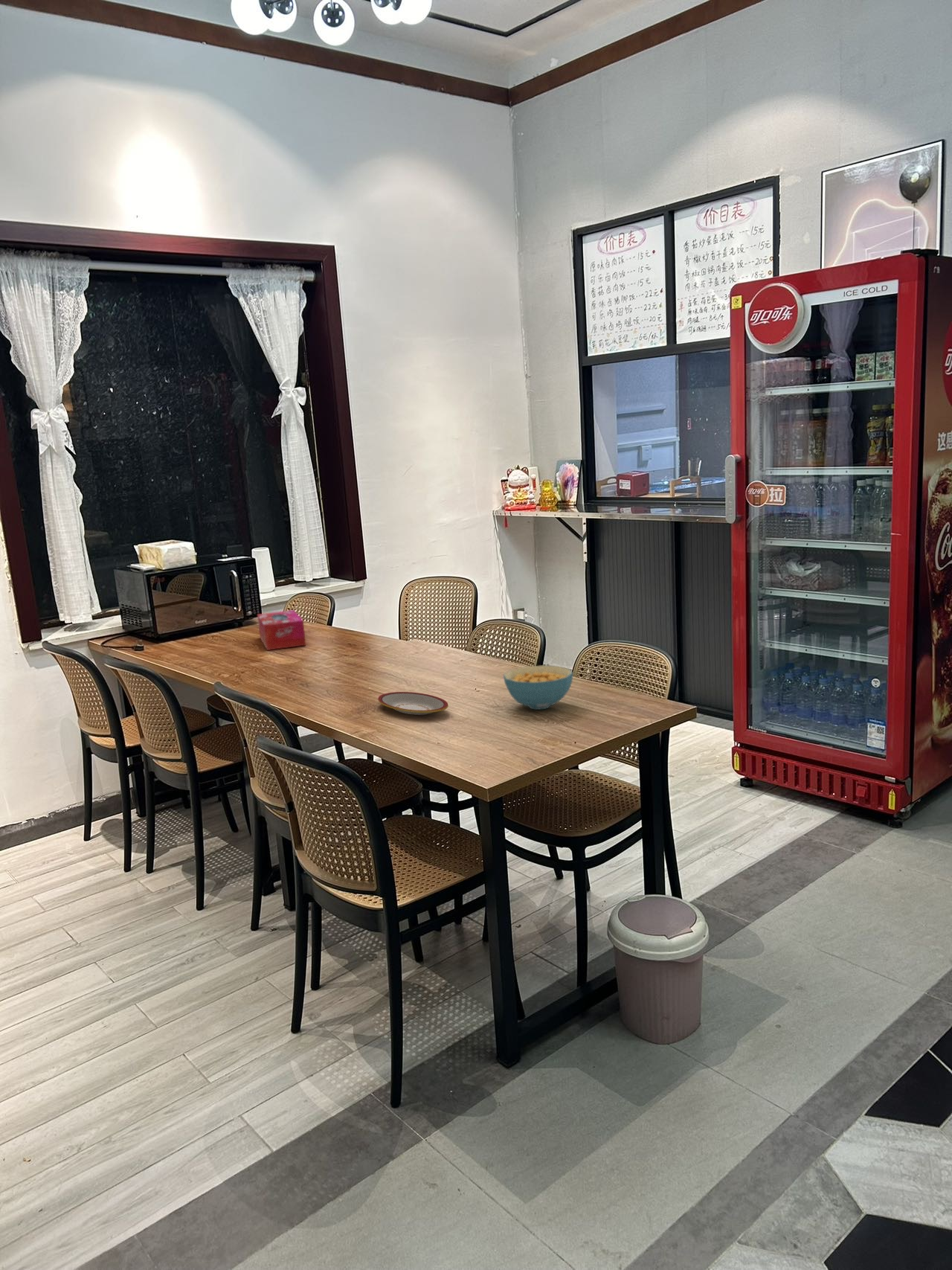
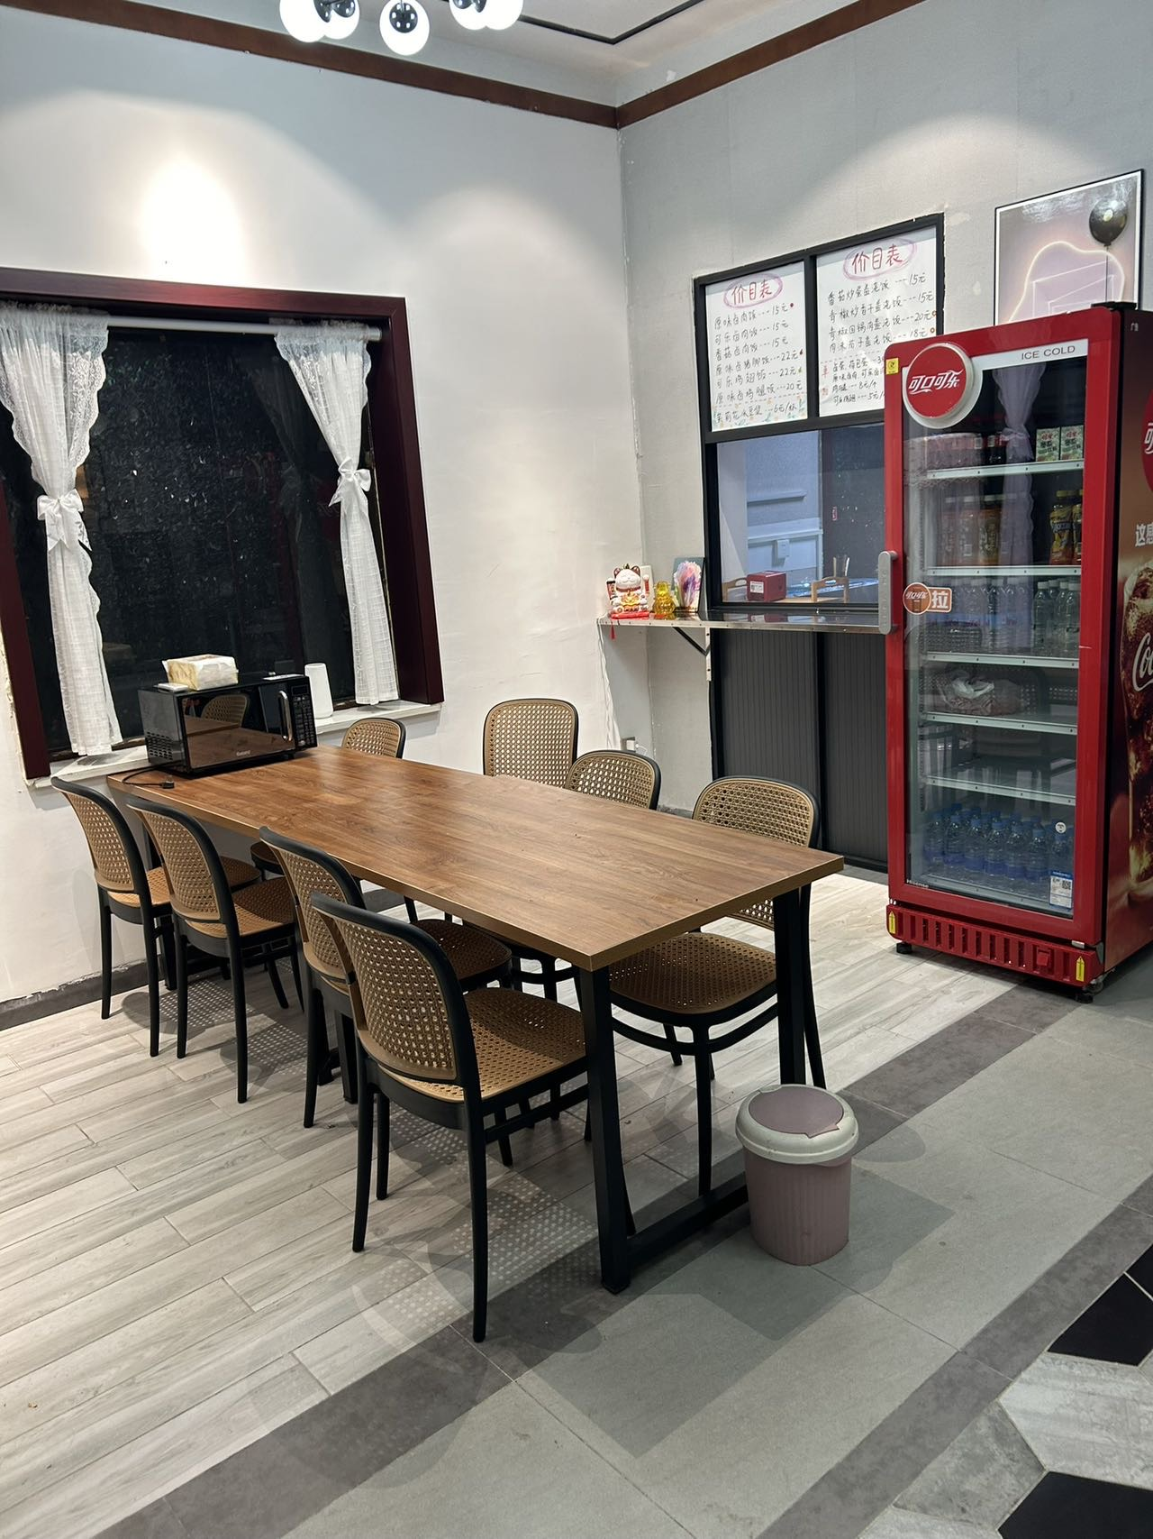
- tissue box (280, 629)
- plate (412, 705)
- cereal bowl (538, 690)
